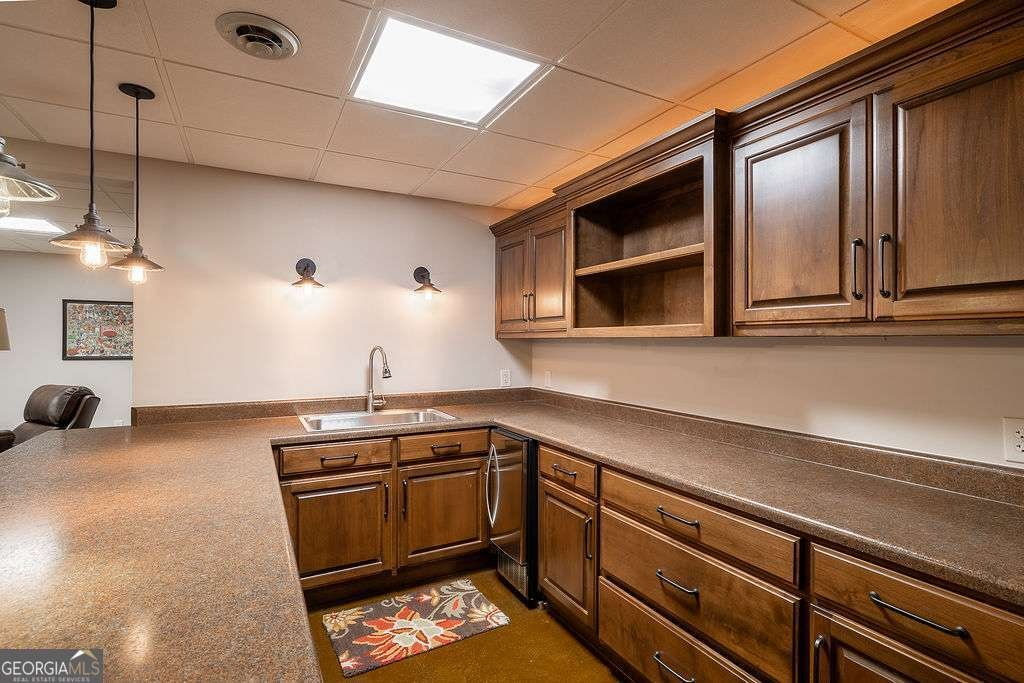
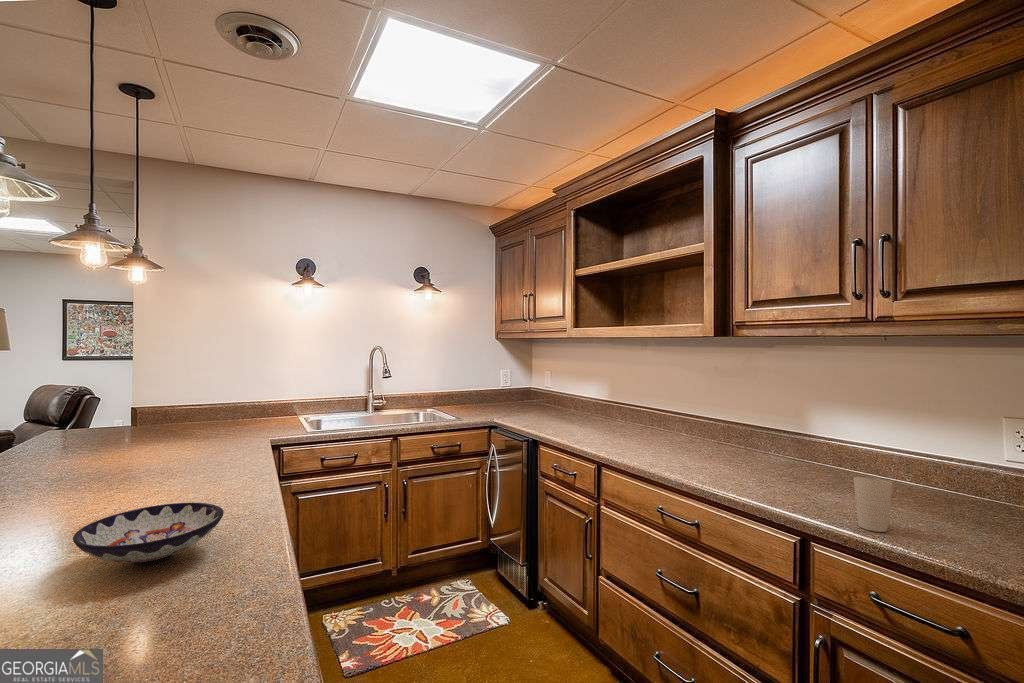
+ cup (872, 502)
+ bowl (153, 540)
